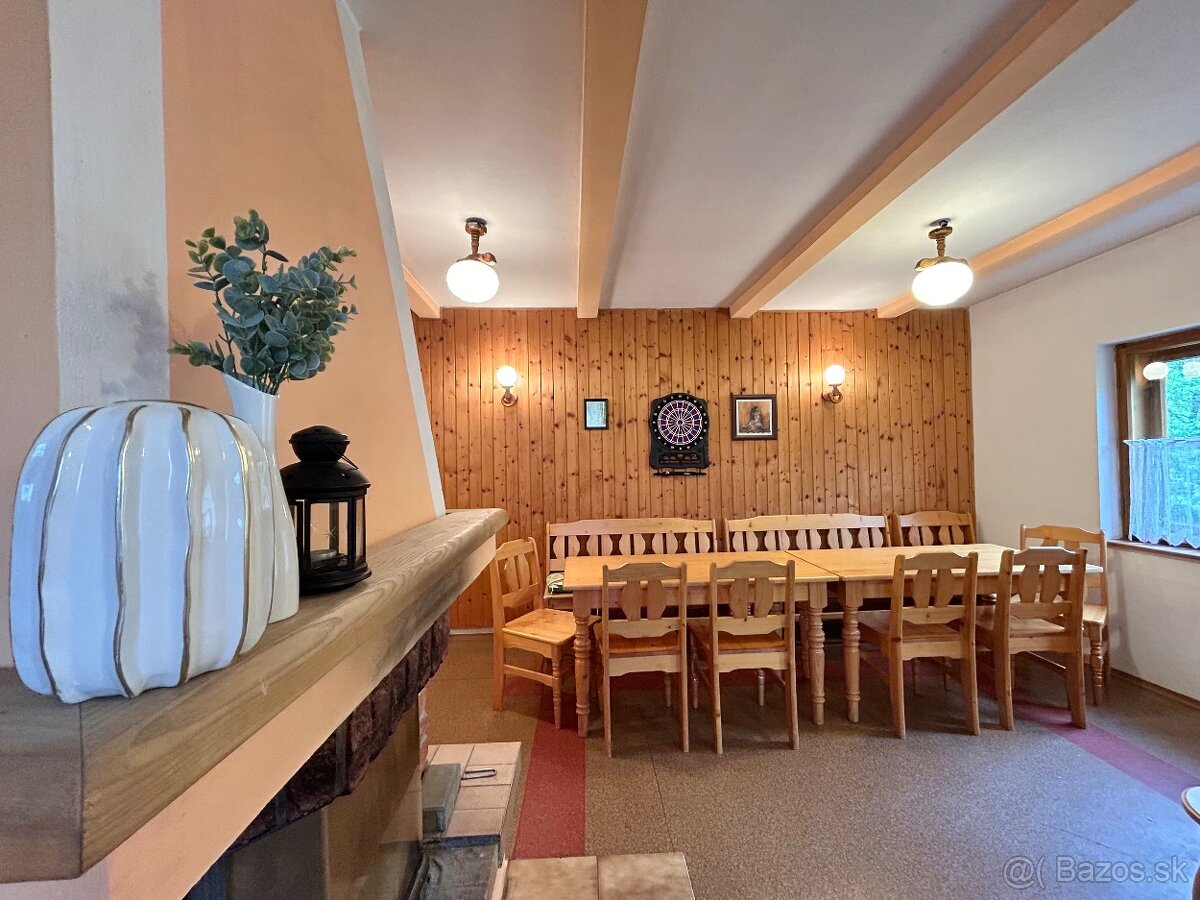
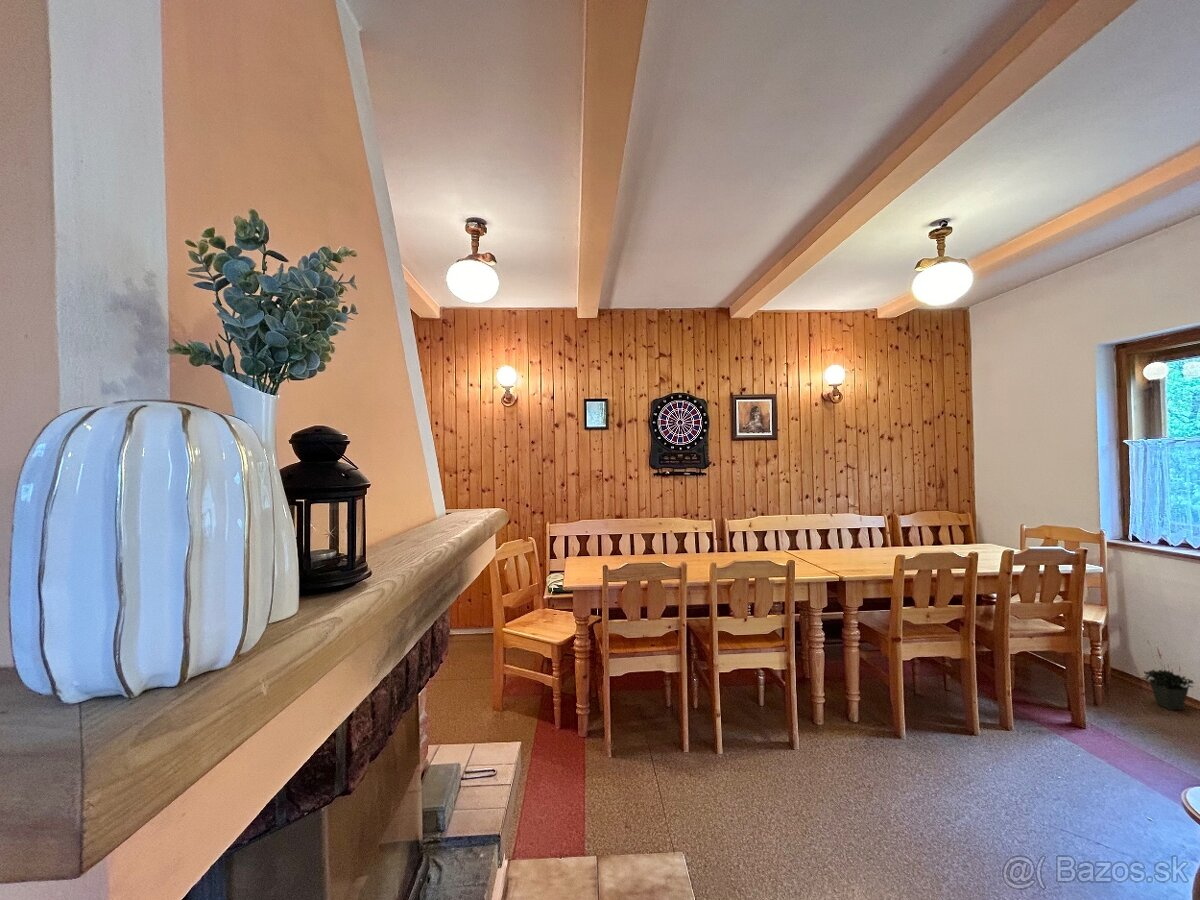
+ potted plant (1166, 675)
